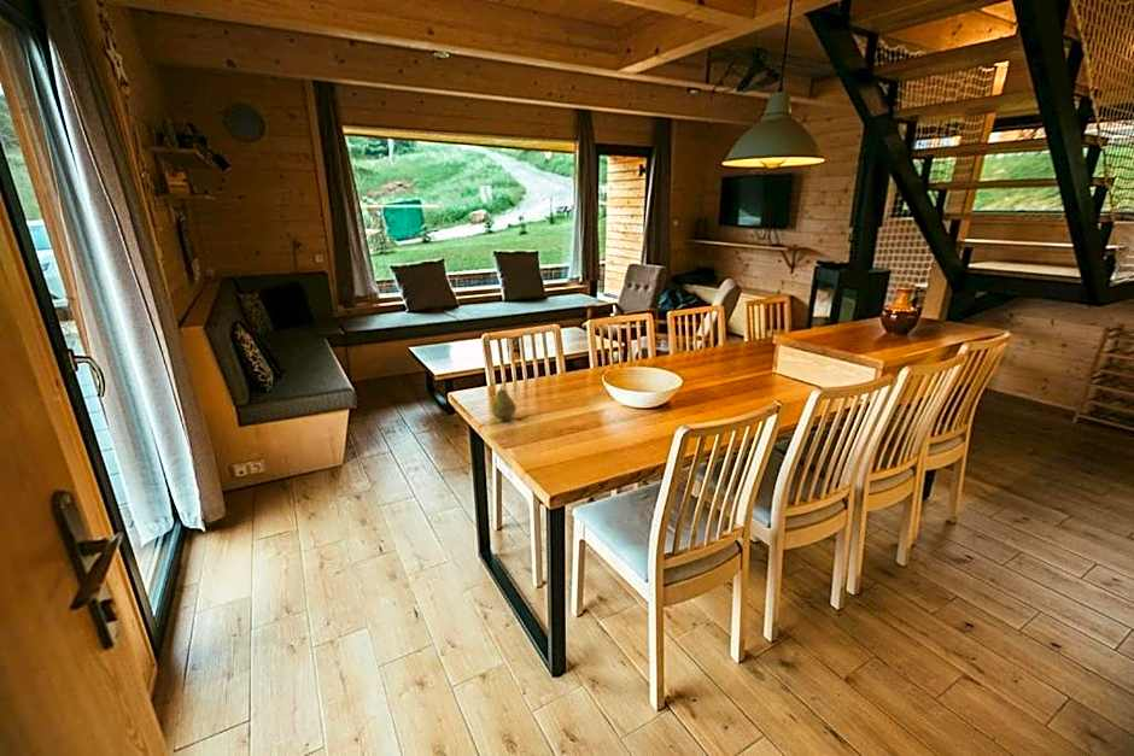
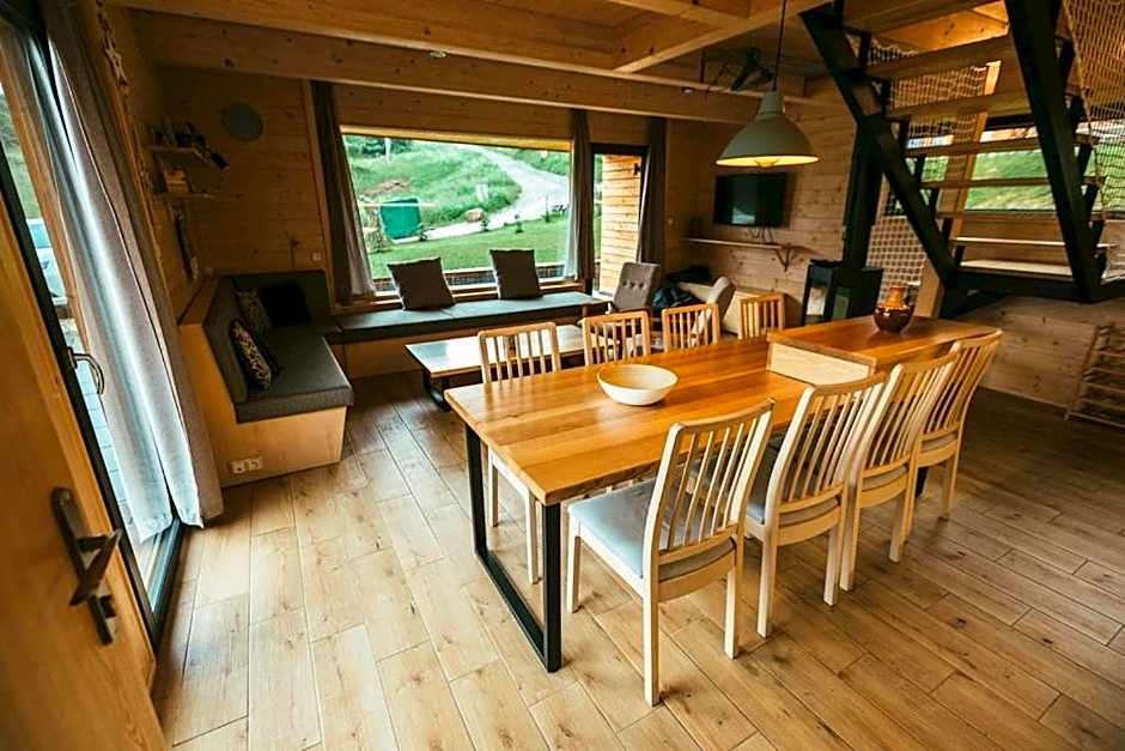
- fruit (503, 403)
